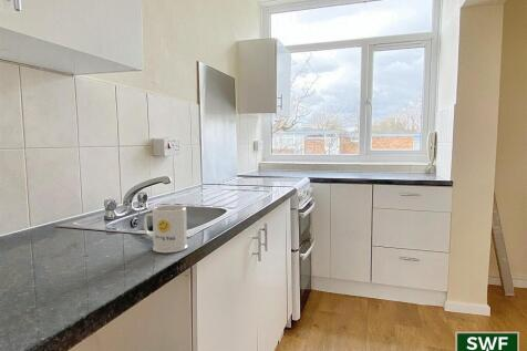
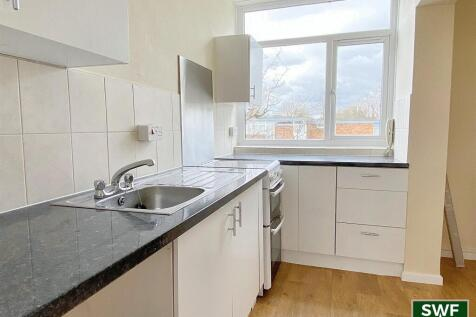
- mug (164, 227)
